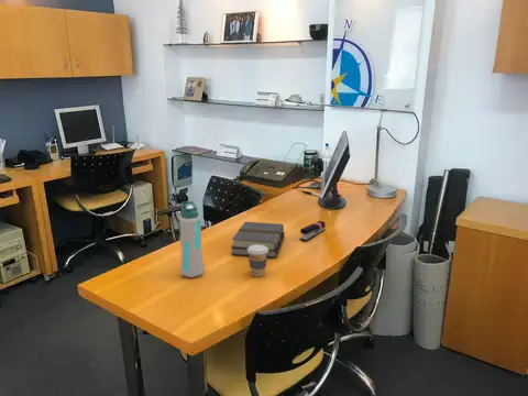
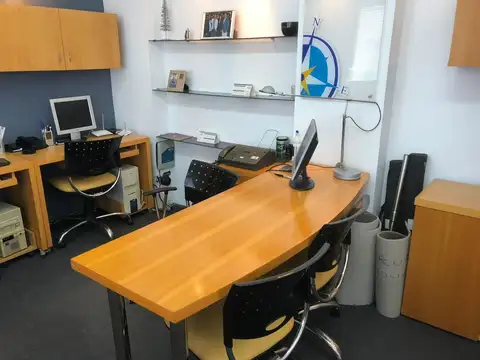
- coffee cup (257, 261)
- water bottle (190, 239)
- book (258, 238)
- stapler (312, 229)
